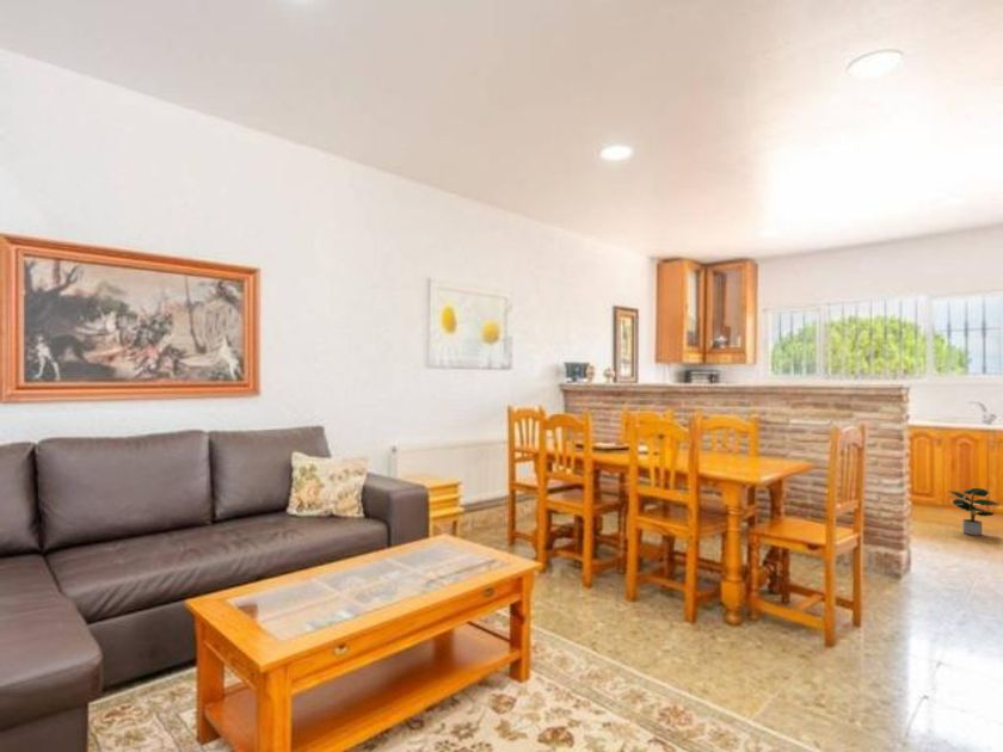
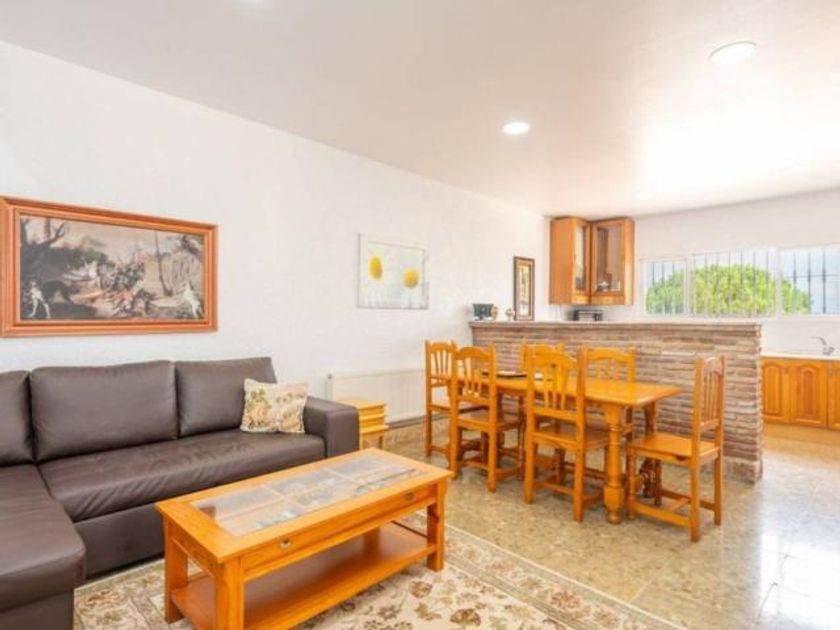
- potted plant (974, 511)
